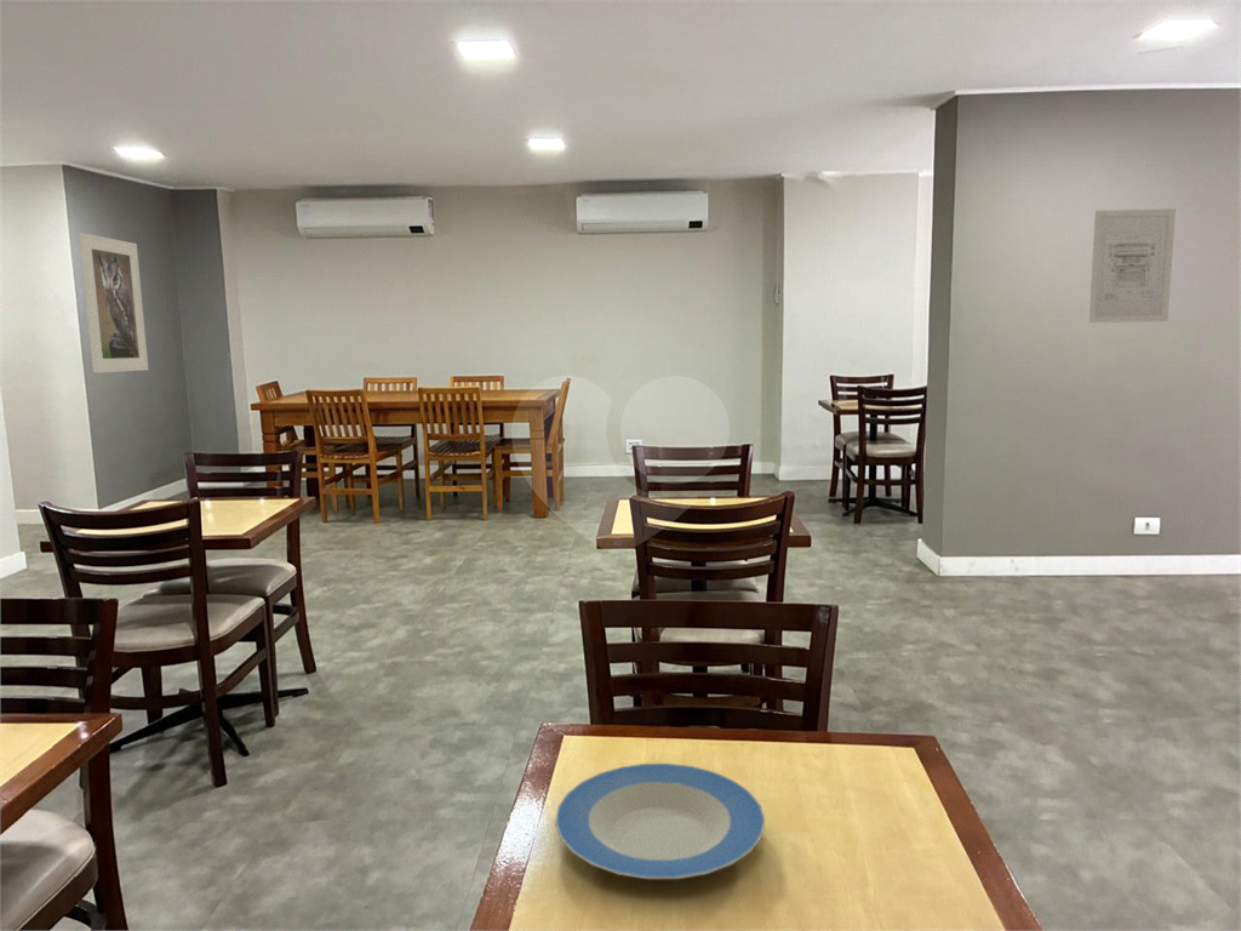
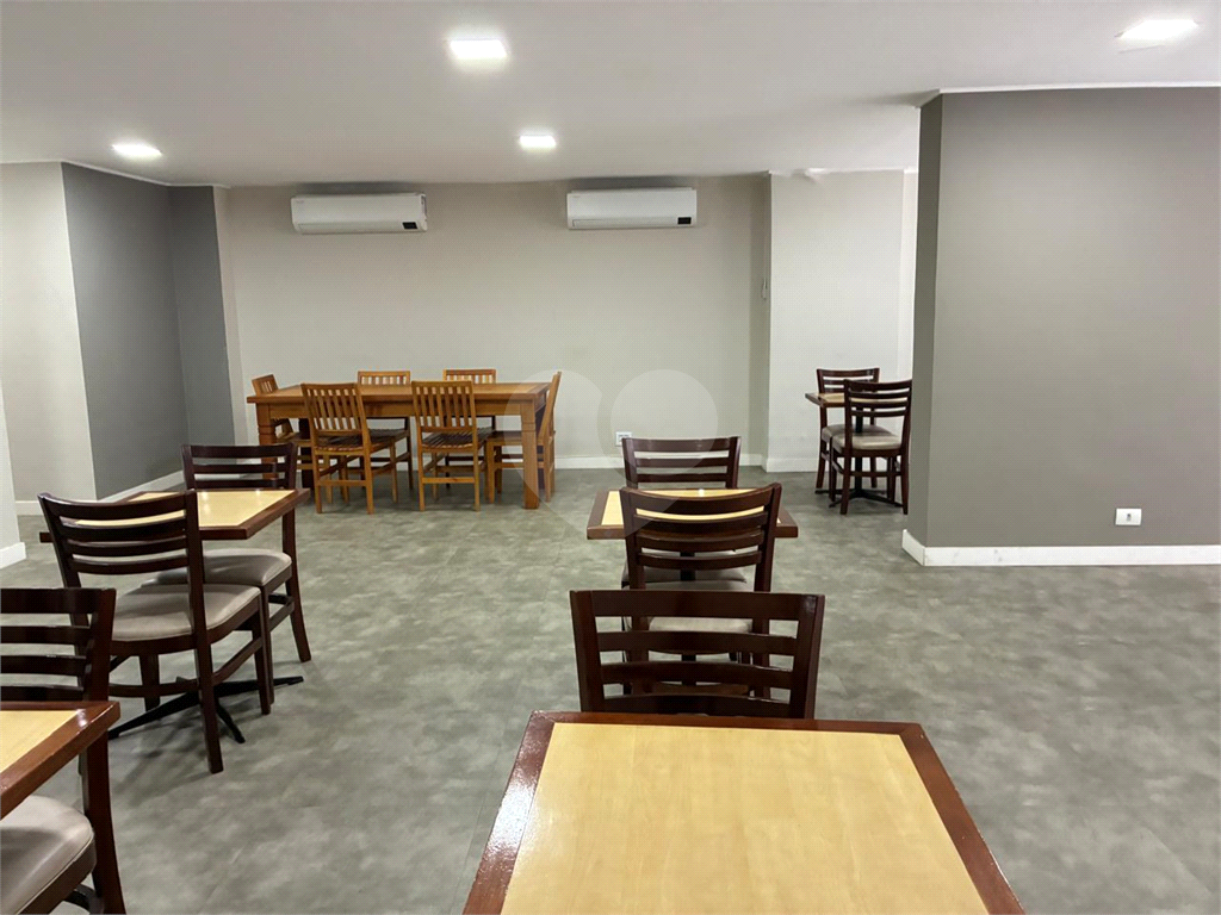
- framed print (115, 305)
- wall art (1131, 265)
- plate (659, 824)
